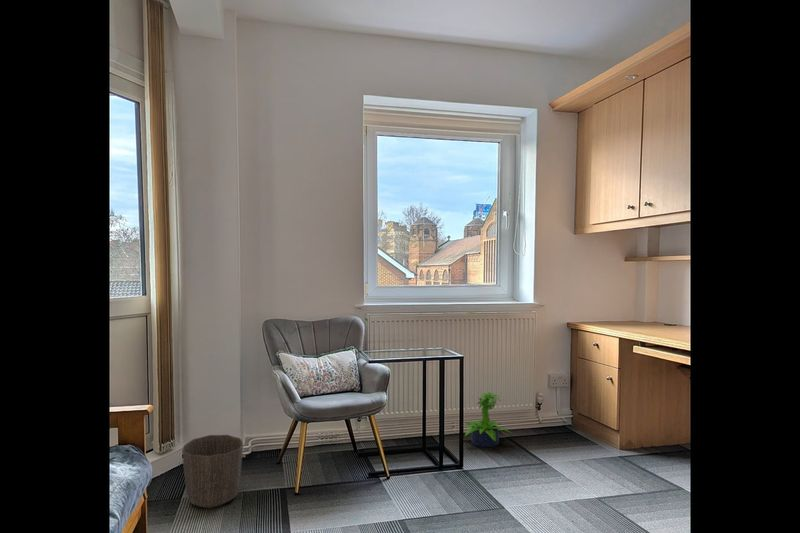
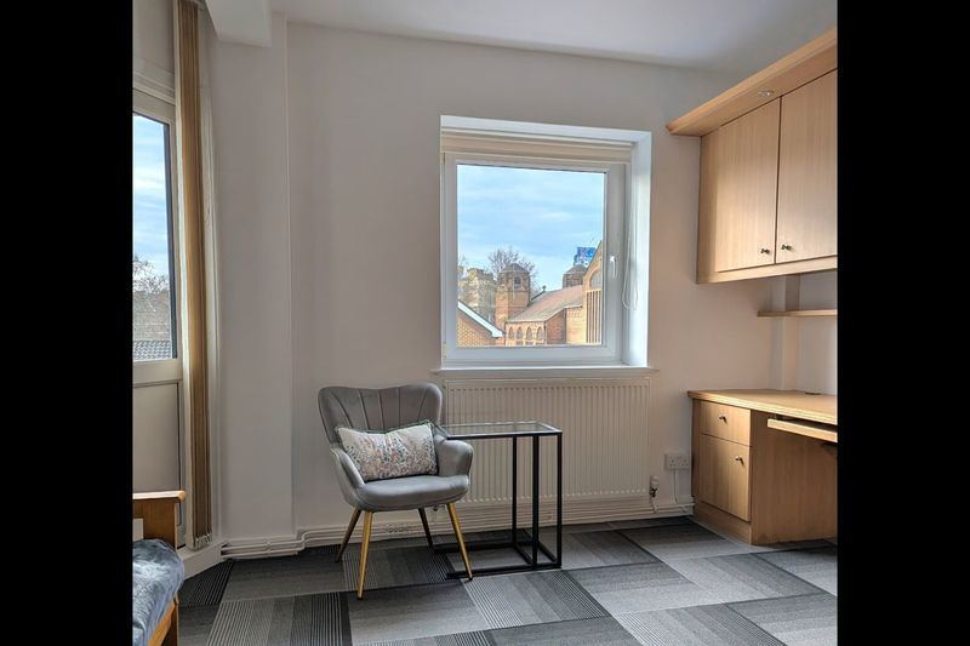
- potted plant (484, 417)
- waste basket (213, 471)
